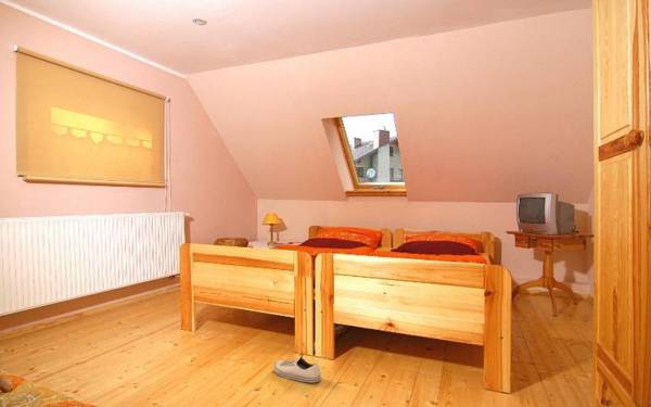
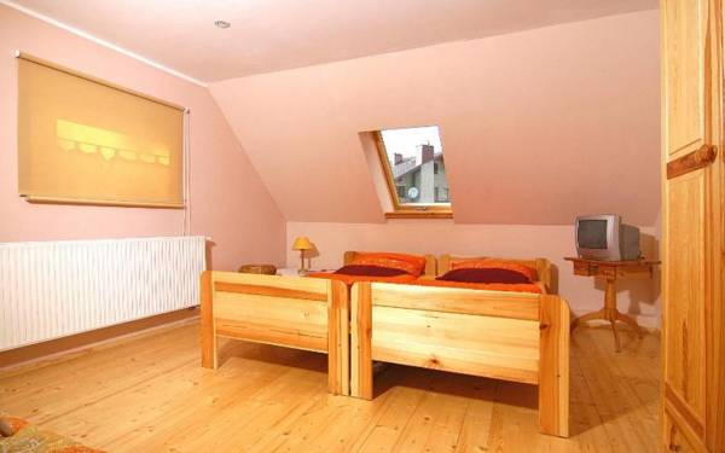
- shoe (296, 365)
